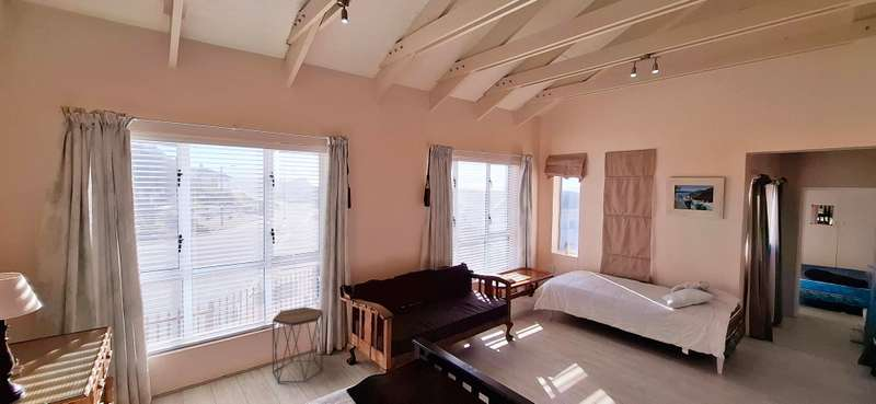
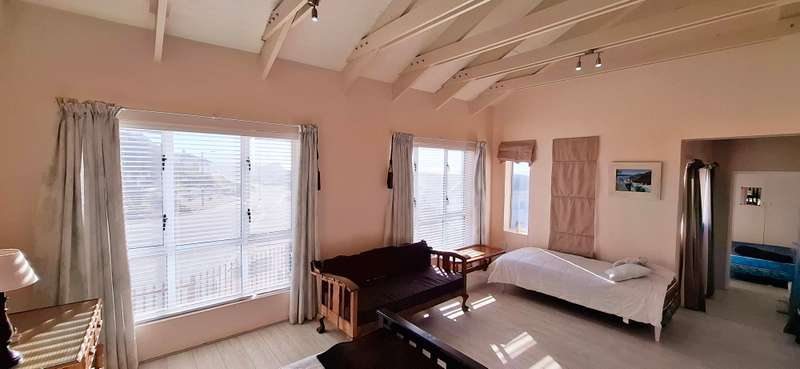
- side table (296, 343)
